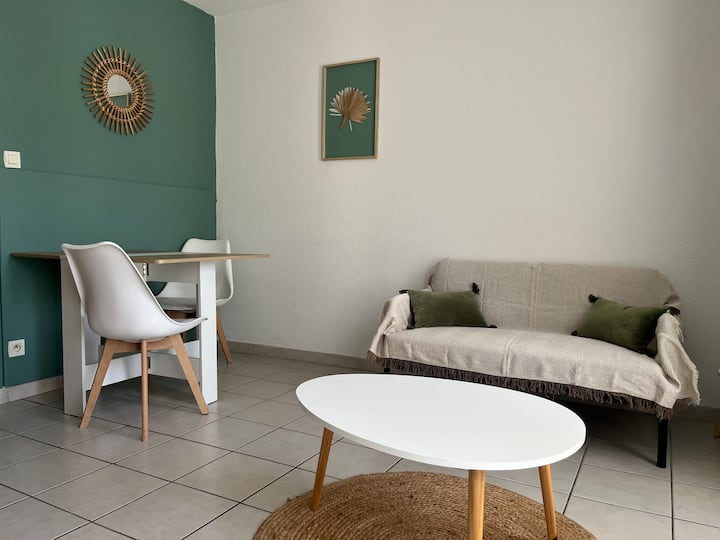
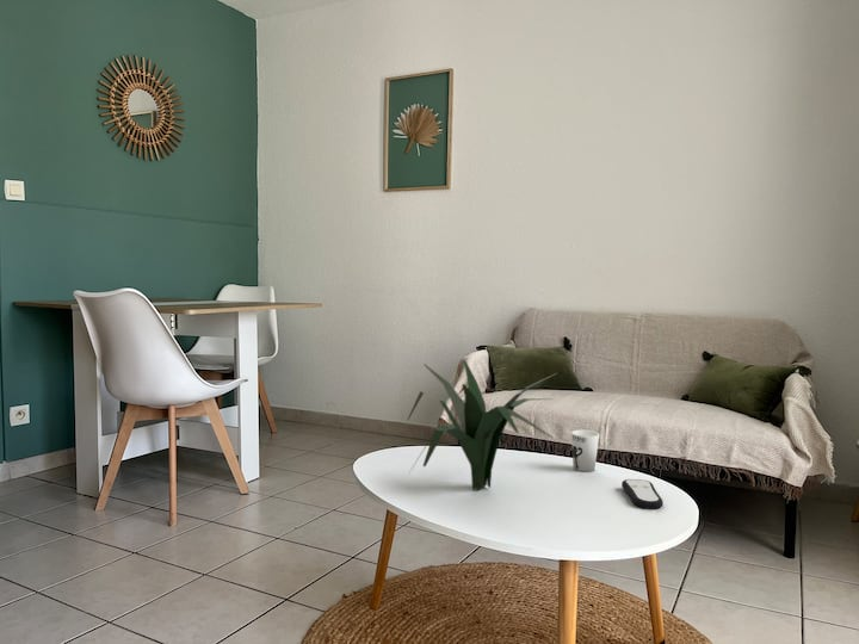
+ cup (585, 451)
+ plant (480, 431)
+ remote control (642, 493)
